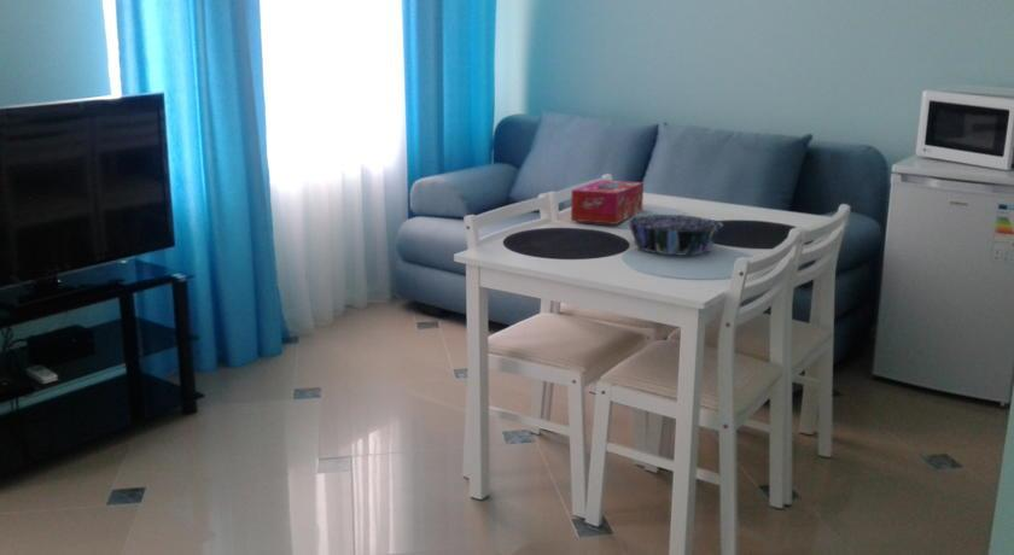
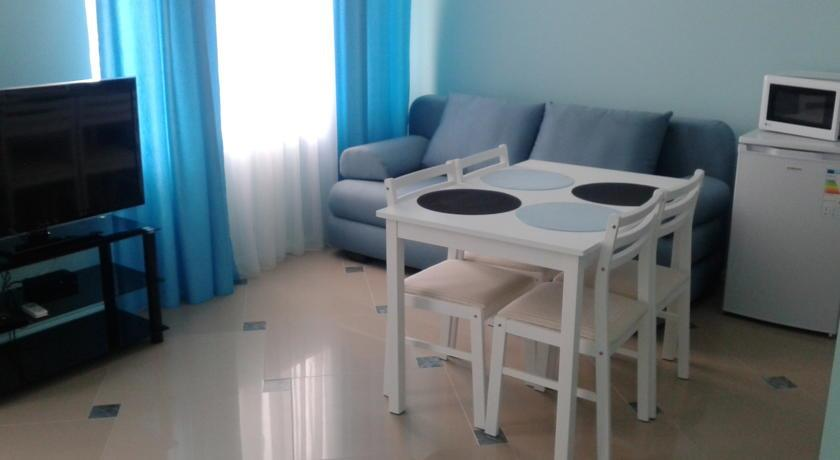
- tissue box (607, 200)
- decorative bowl (674, 234)
